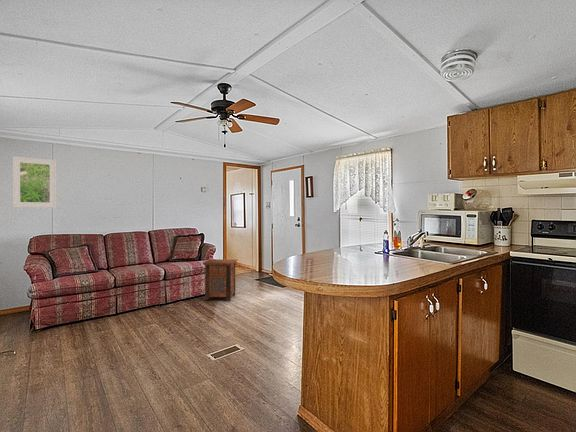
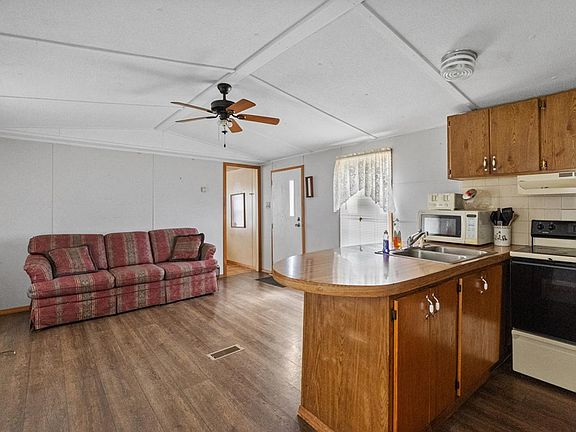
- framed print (35, 182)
- nightstand (220, 279)
